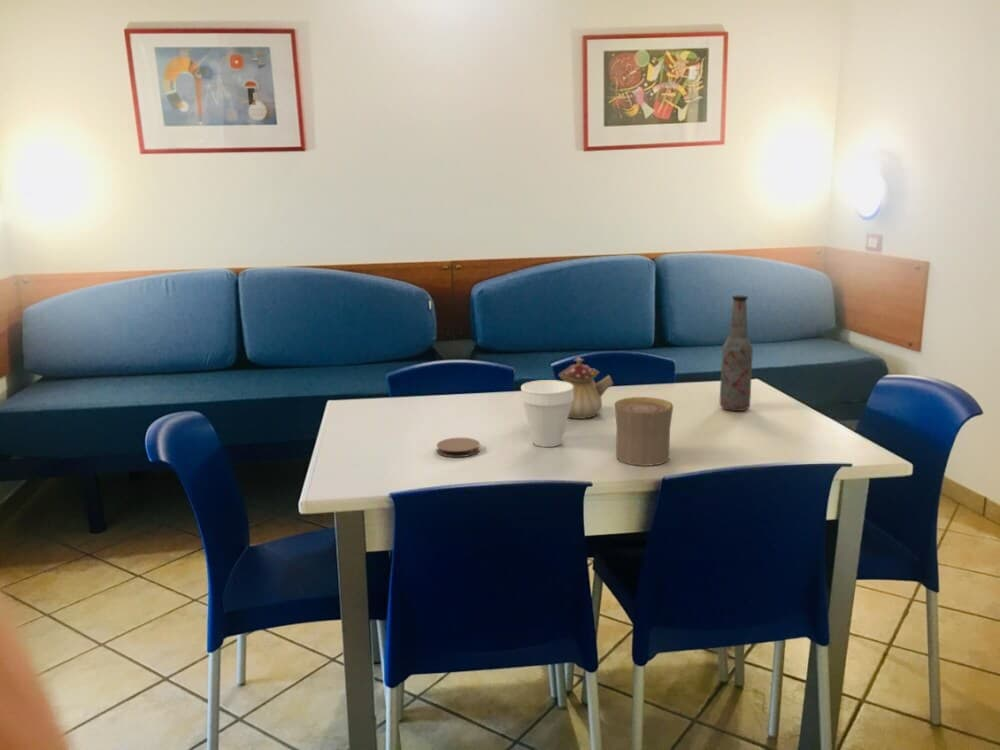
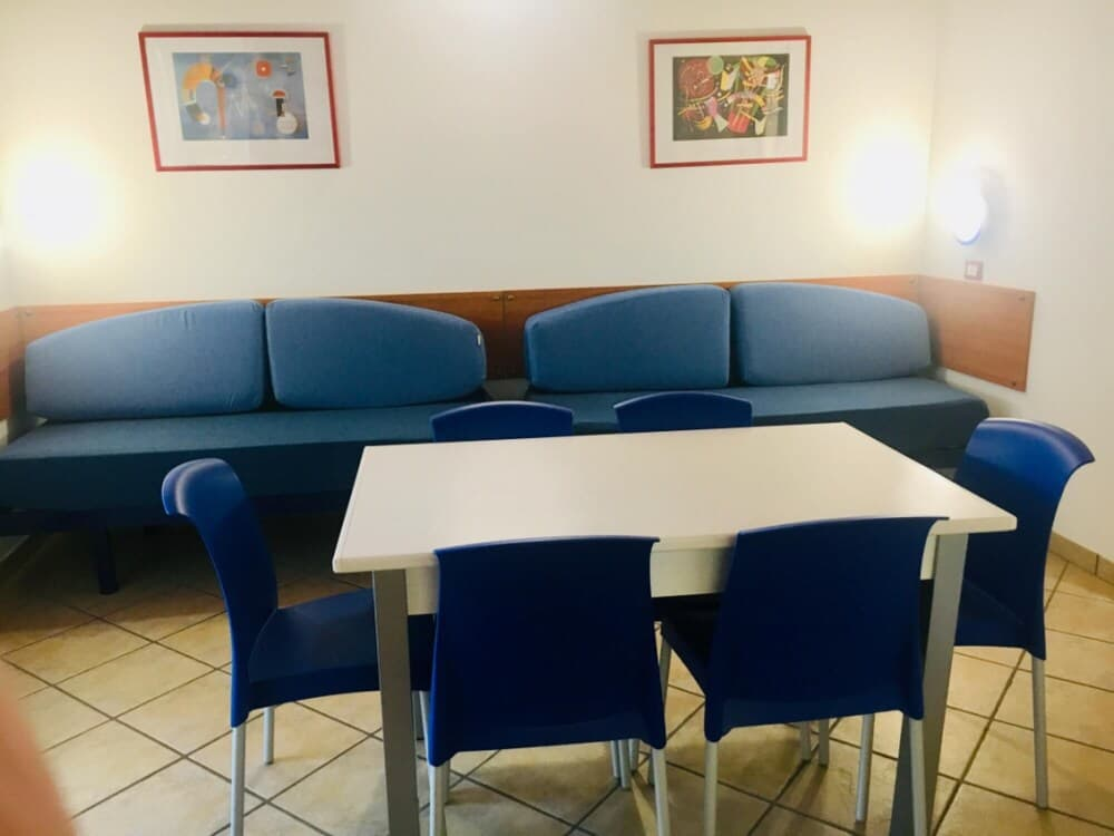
- cup (643, 430)
- cup (547, 414)
- coaster (458, 447)
- bottle (737, 353)
- teapot (575, 385)
